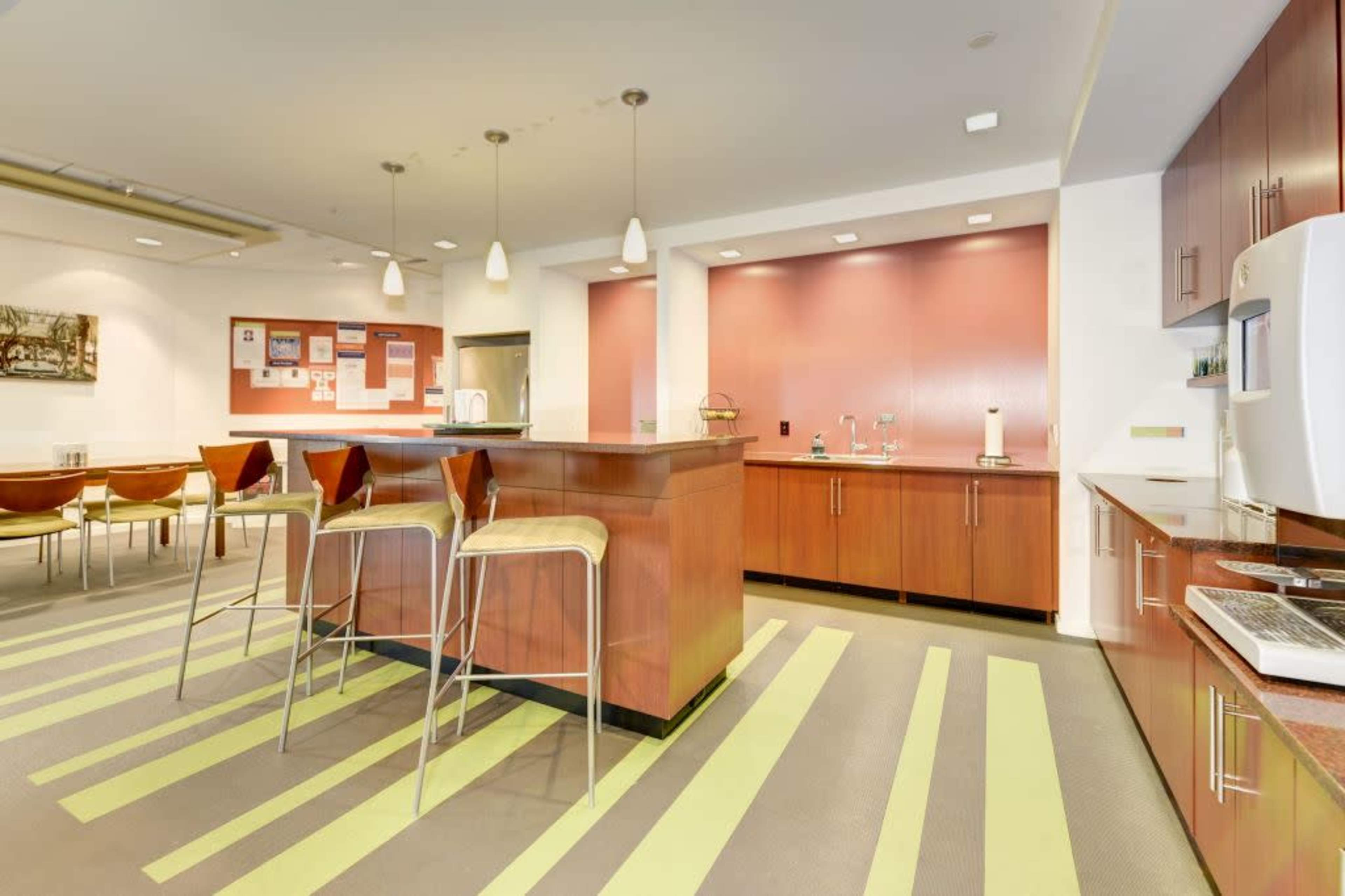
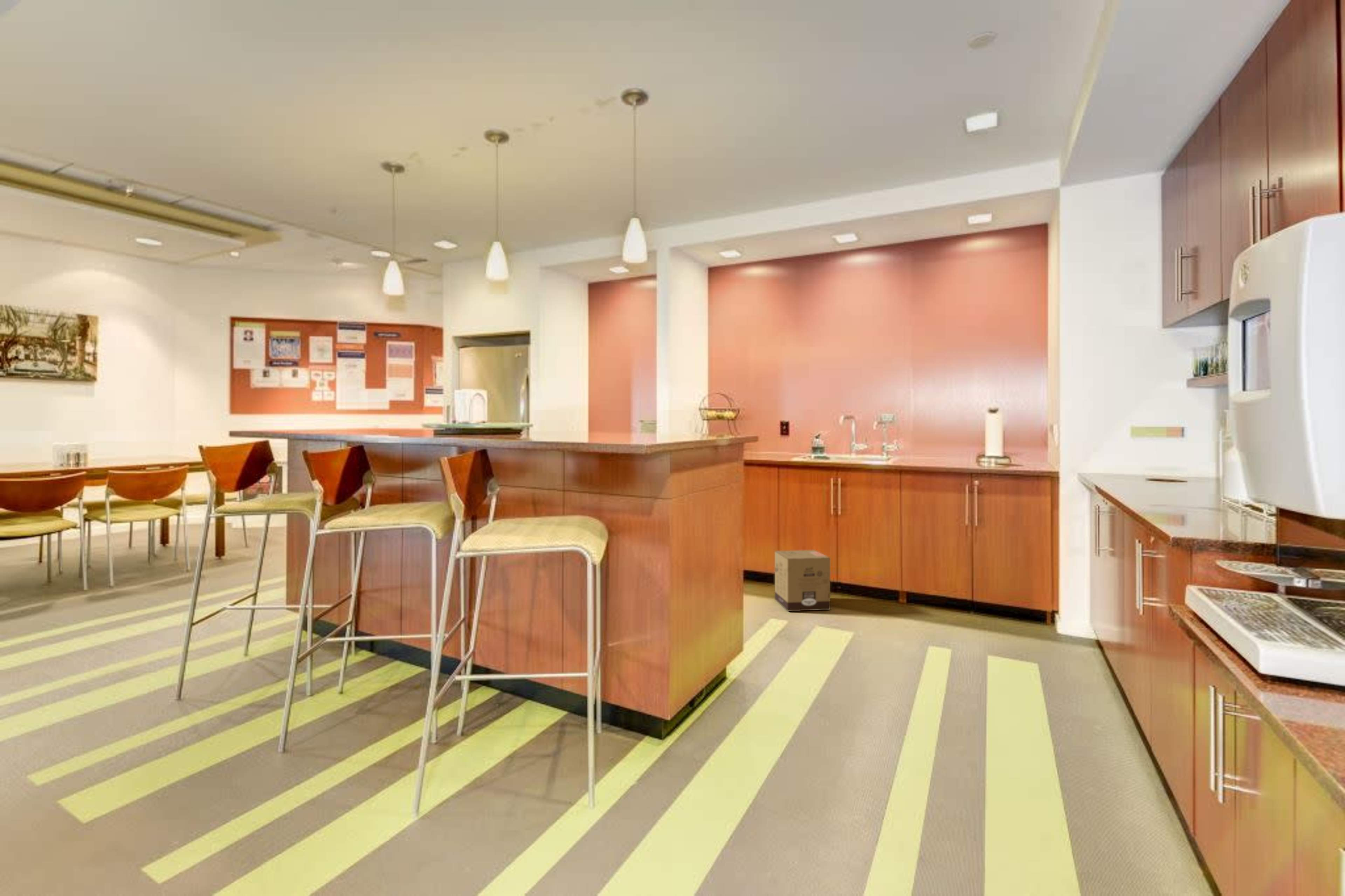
+ cardboard box (801, 579)
